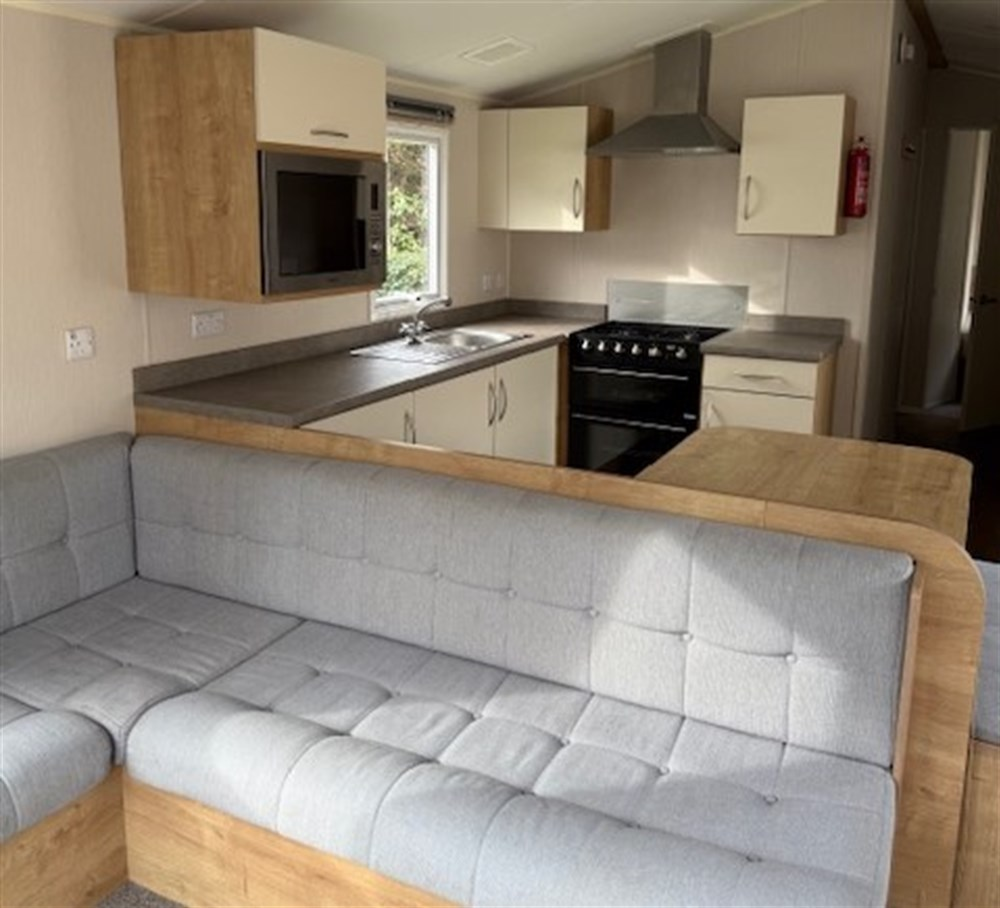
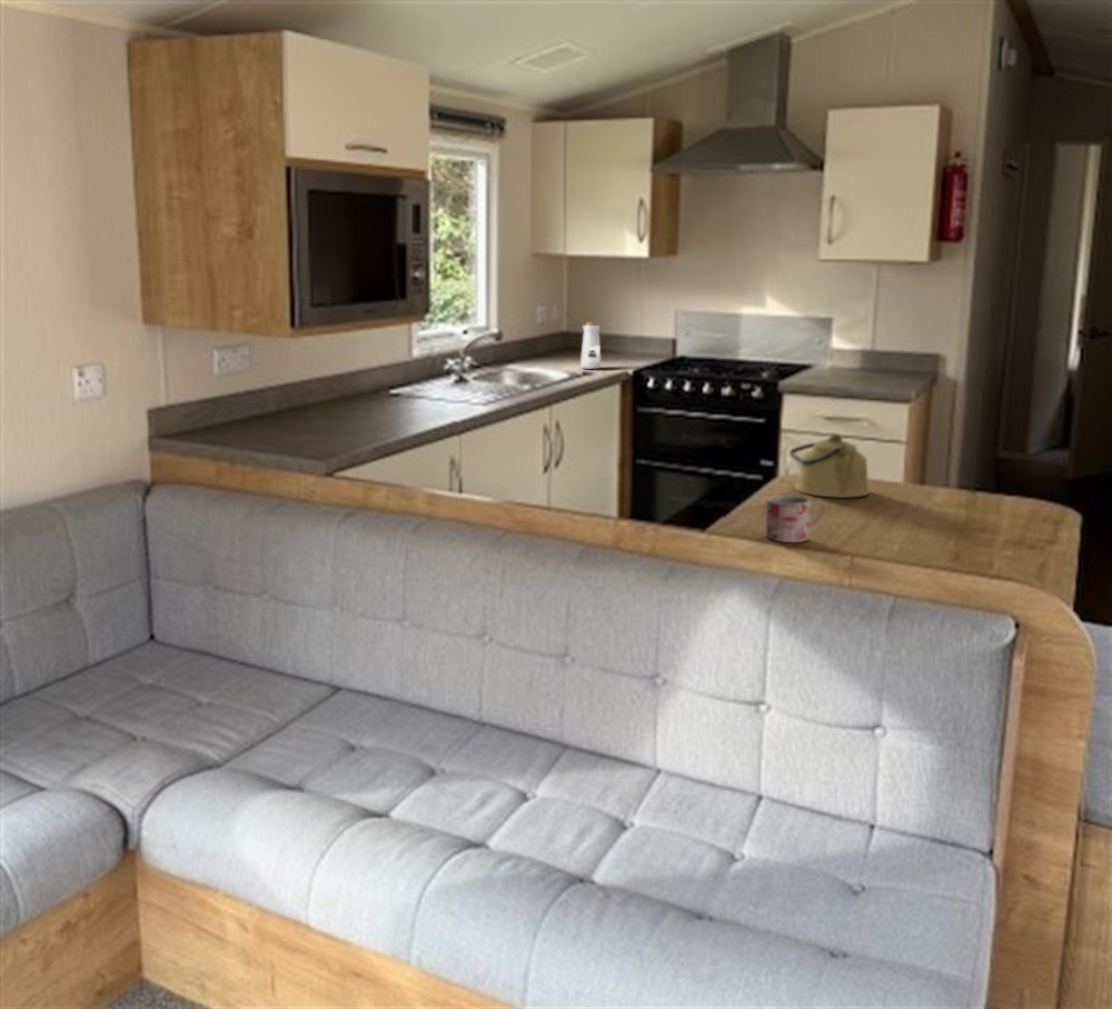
+ mug (795, 518)
+ bottle (590, 346)
+ kettle (835, 463)
